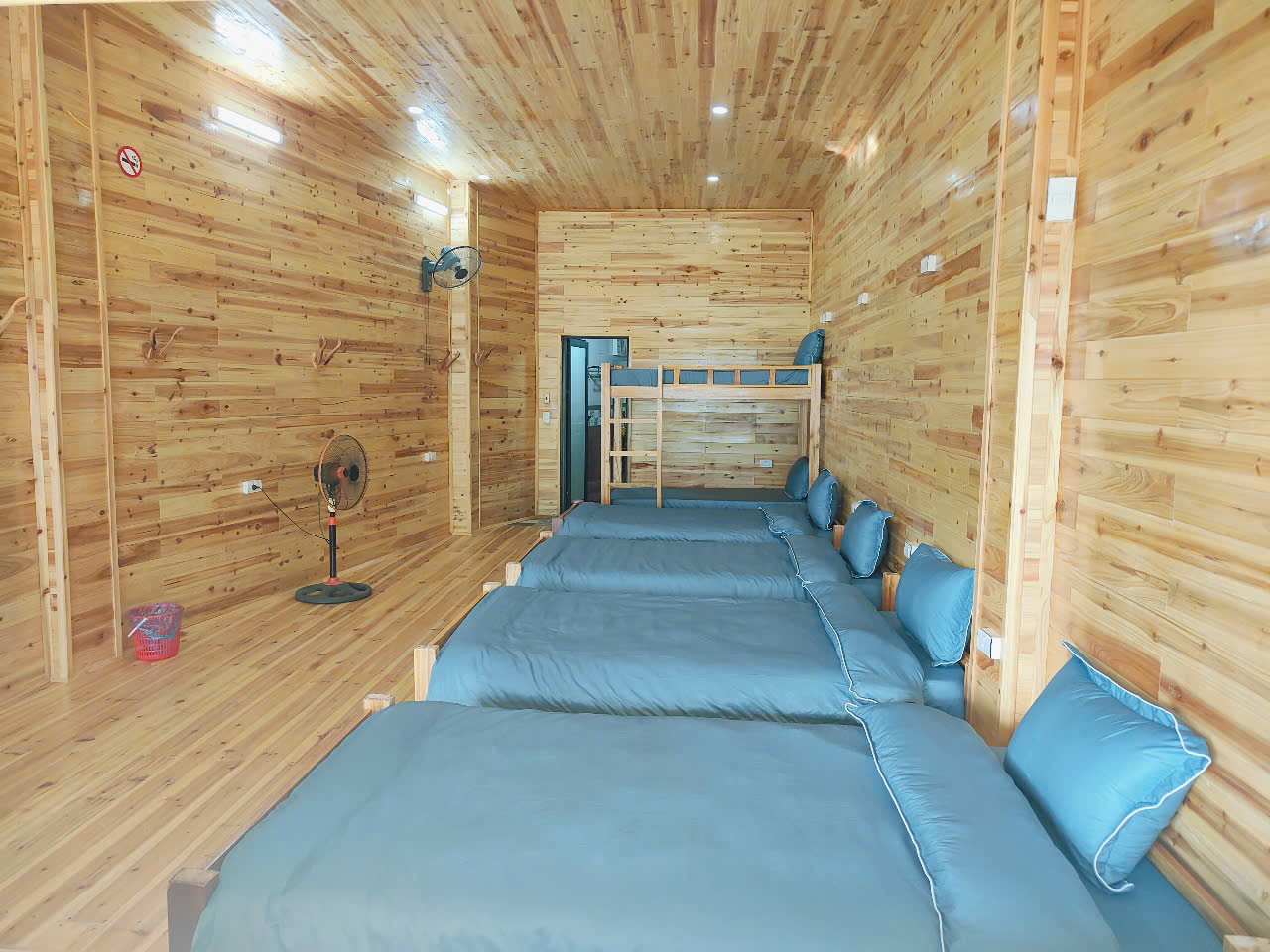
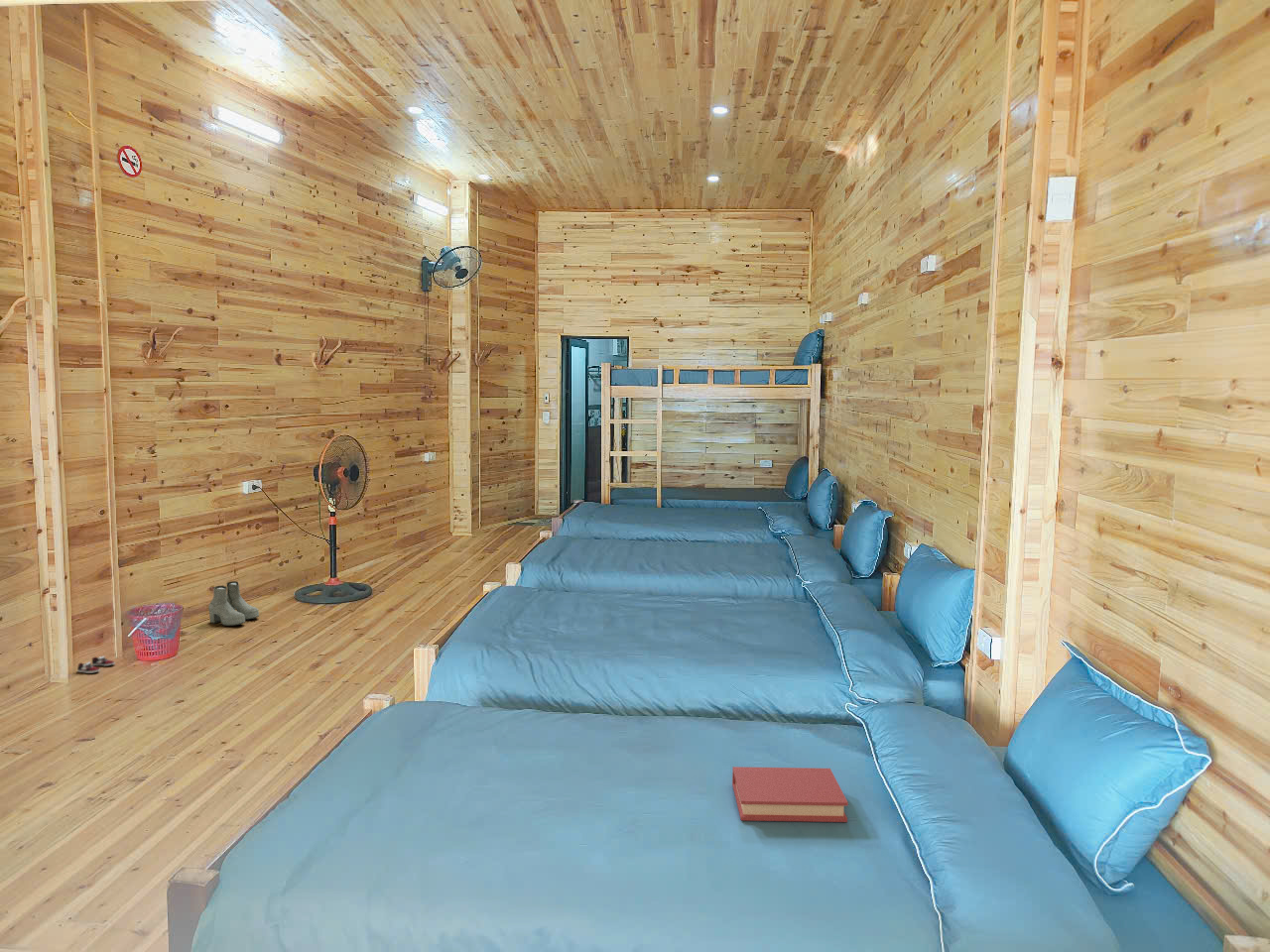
+ boots (233, 602)
+ sneaker (95, 663)
+ book (787, 792)
